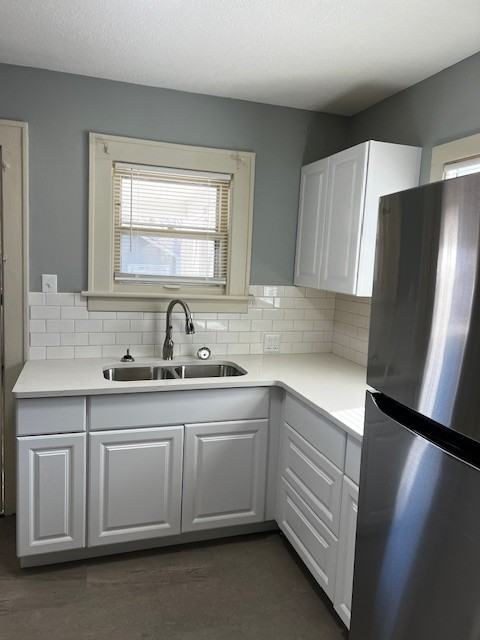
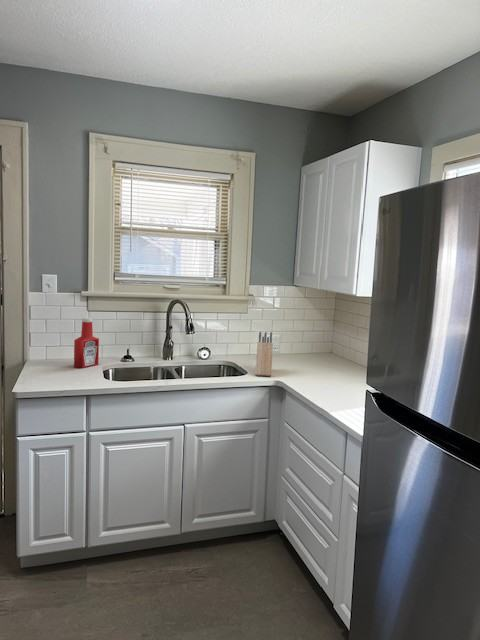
+ soap bottle (86, 341)
+ knife block (264, 352)
